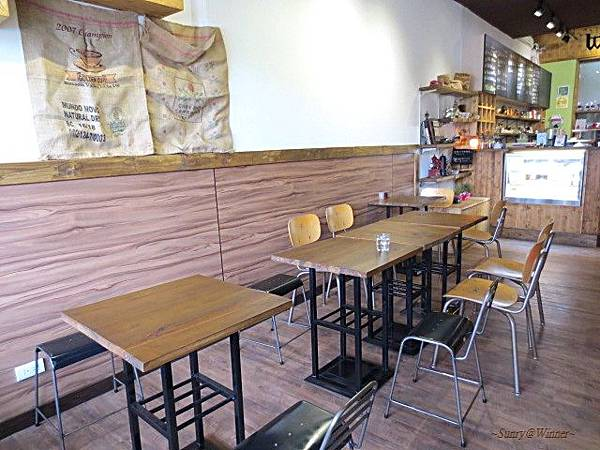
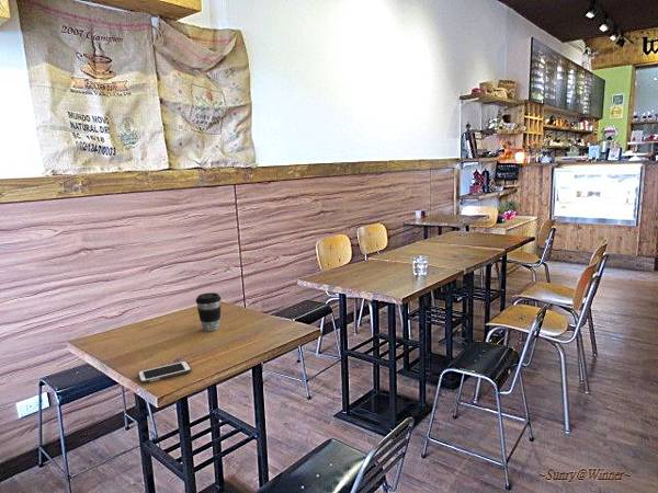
+ cell phone (164, 371)
+ coffee cup (209, 311)
